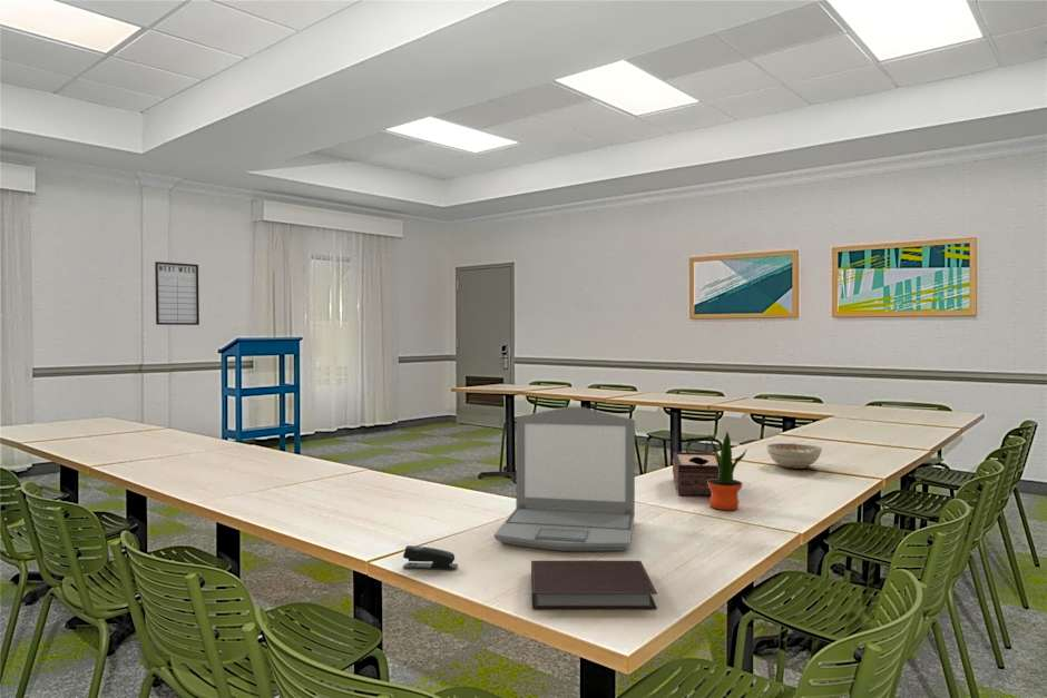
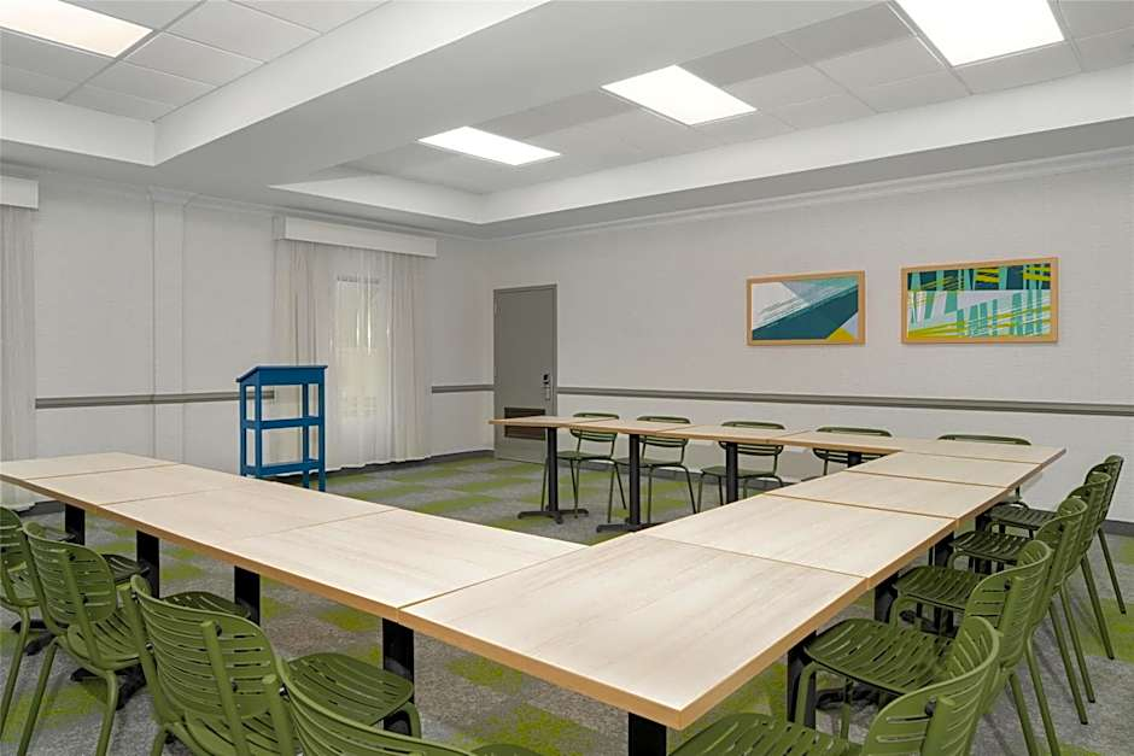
- stapler (430, 557)
- decorative bowl (793, 455)
- writing board (177, 294)
- tissue box (698, 472)
- notebook (589, 581)
- potted plant (726, 468)
- laptop (567, 473)
